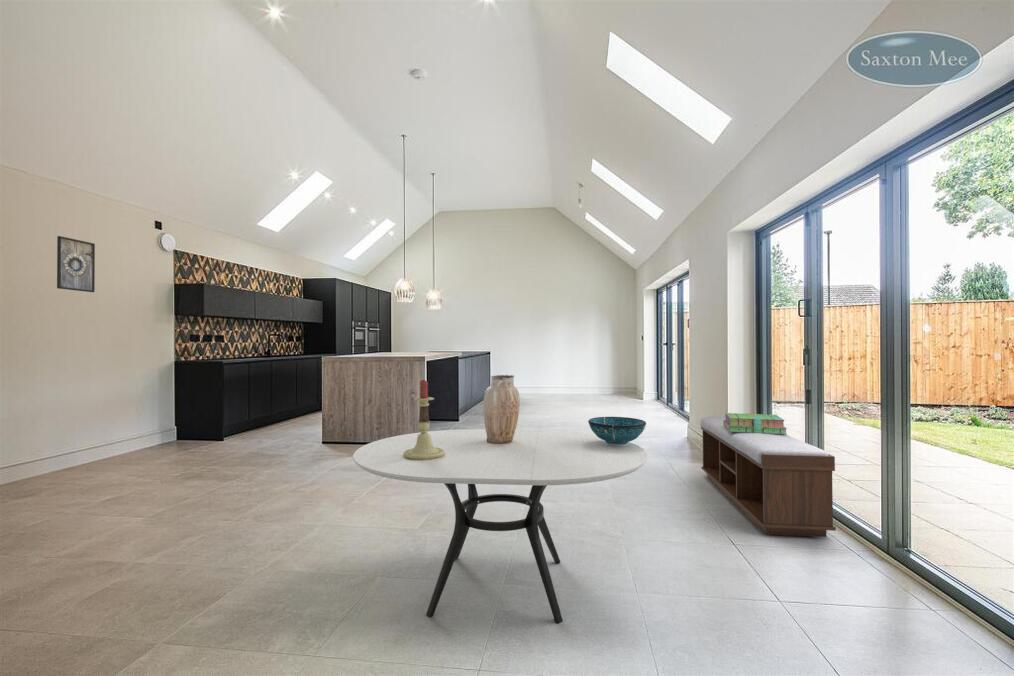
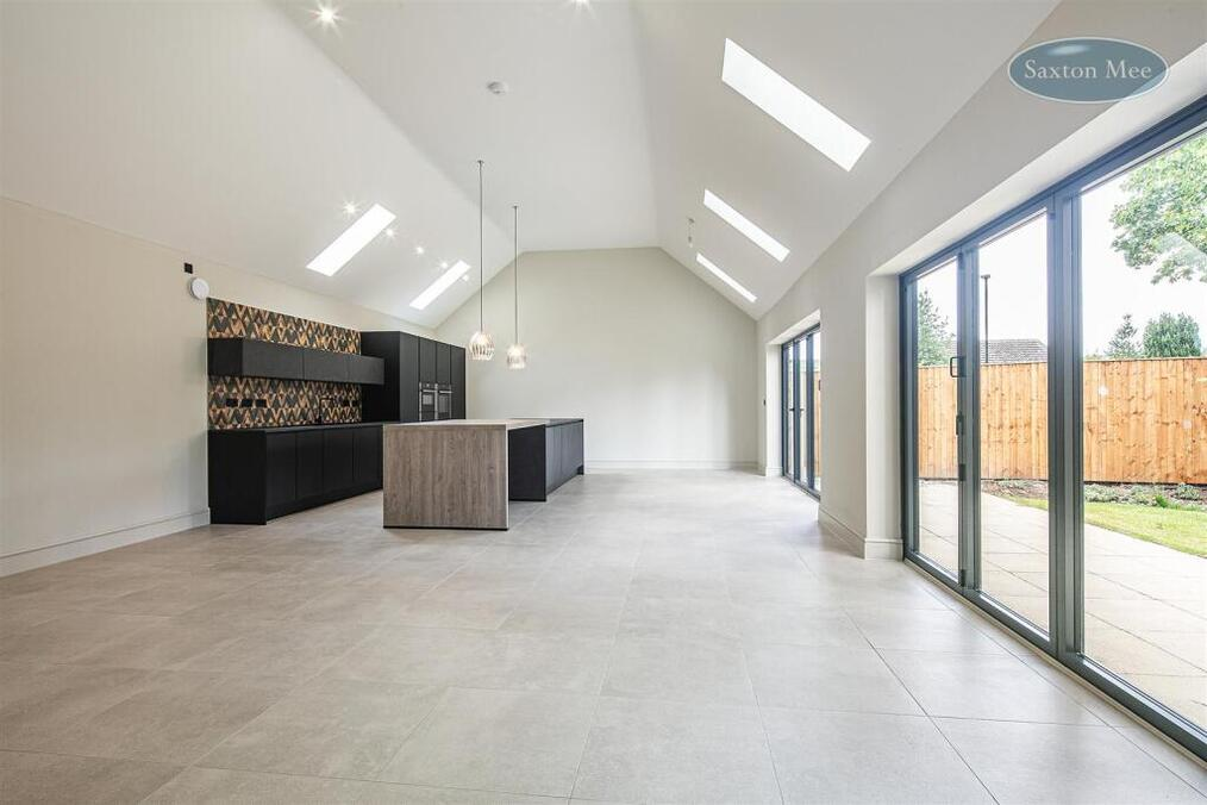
- stack of books (753, 422)
- vase (501, 408)
- bench (753, 465)
- dining table (500, 522)
- decorative bowl (616, 432)
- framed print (76, 265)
- candlestick (424, 417)
